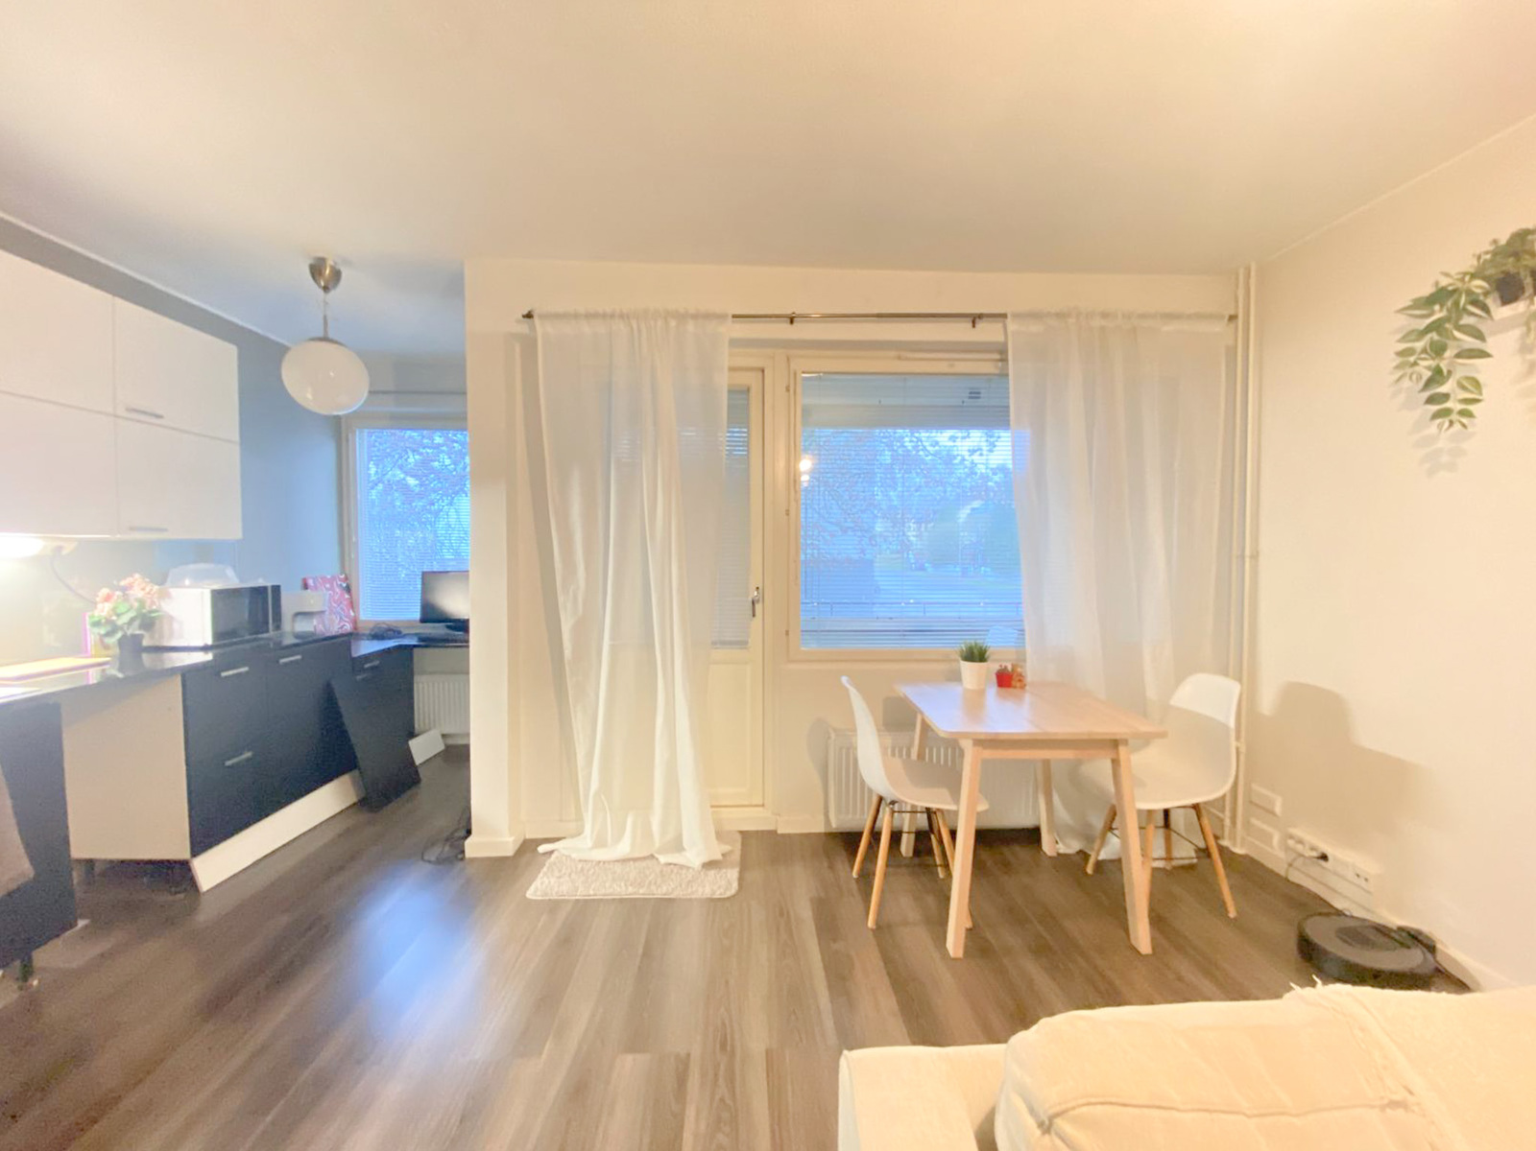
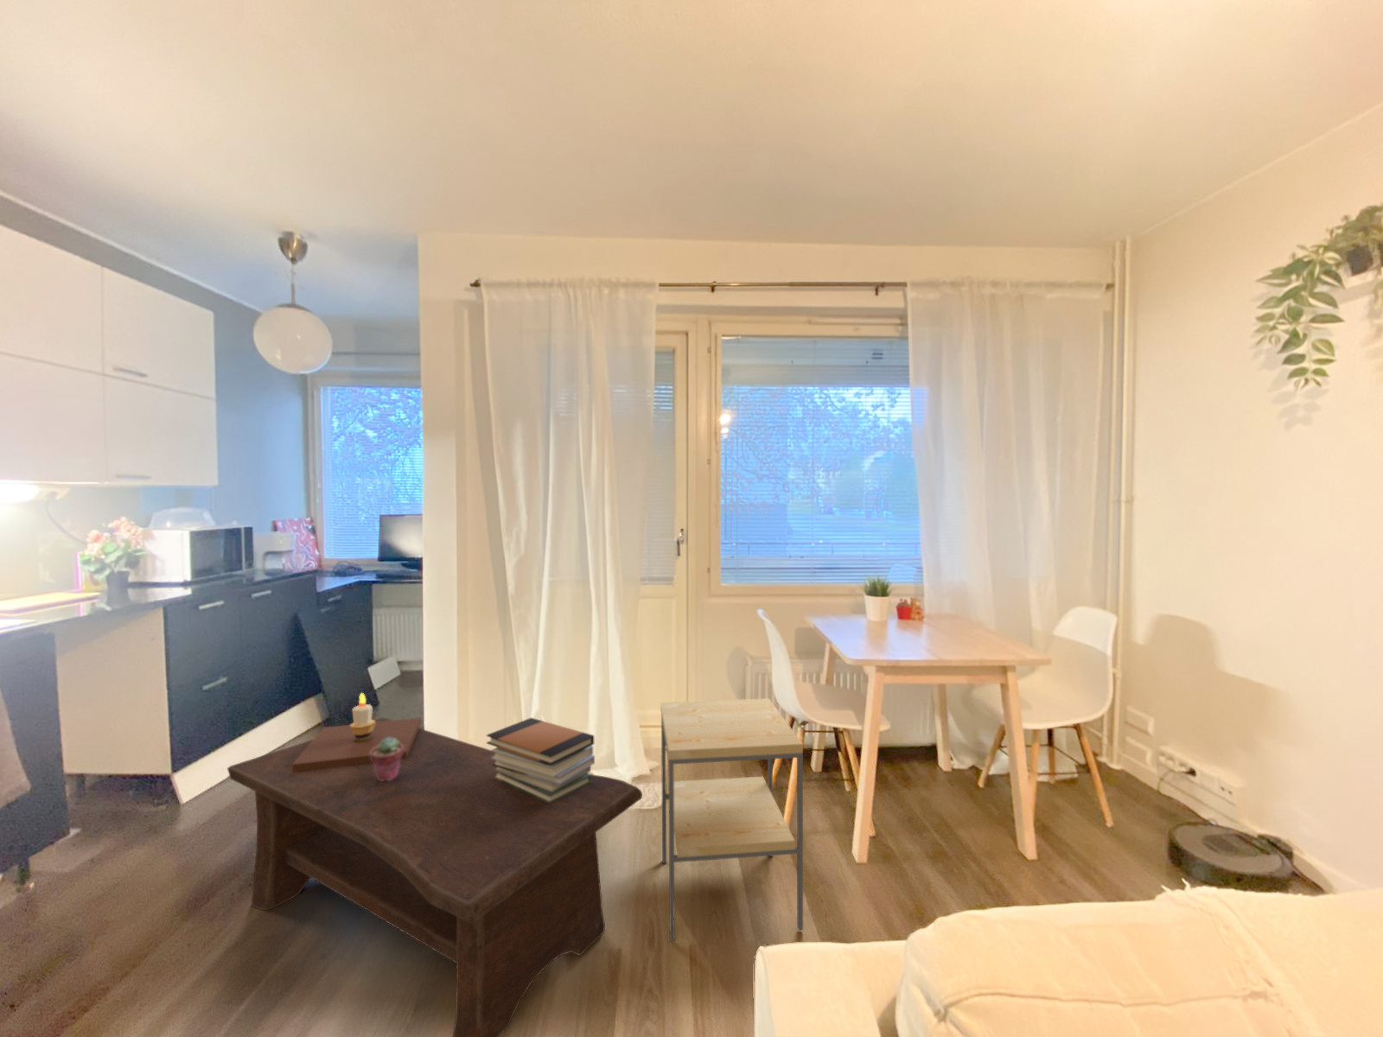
+ side table (725, 805)
+ coffee table (420, 849)
+ potted succulent (387, 756)
+ book stack (541, 757)
+ candle (363, 718)
